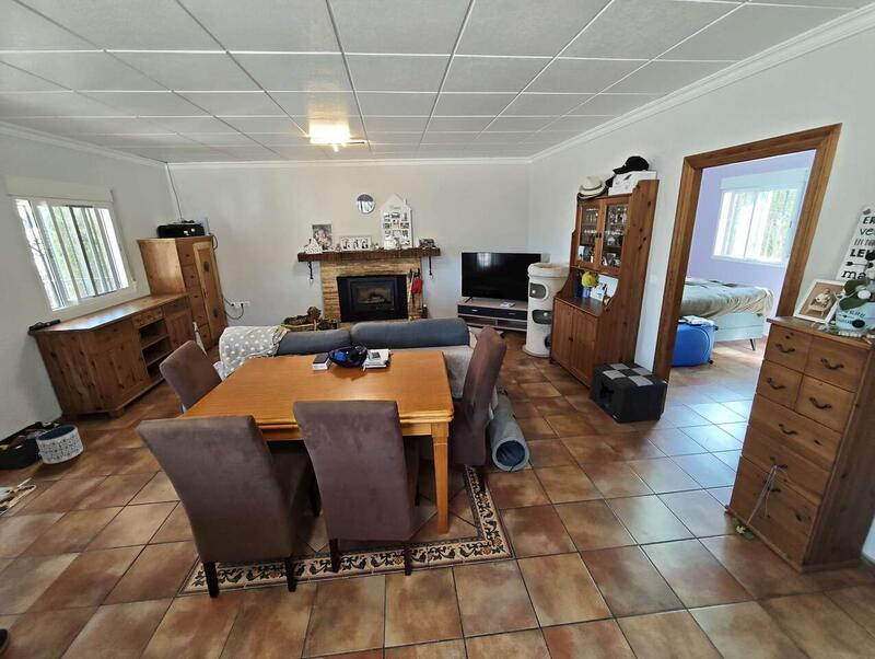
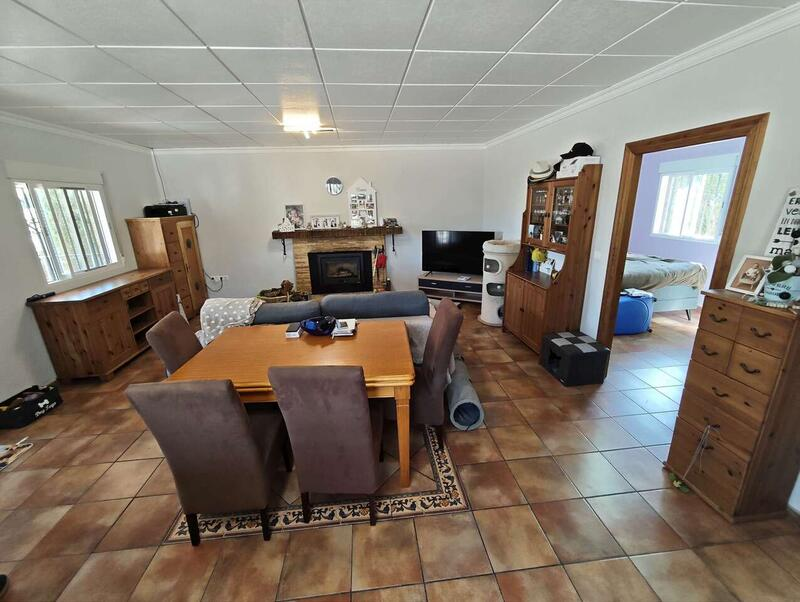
- planter (60, 443)
